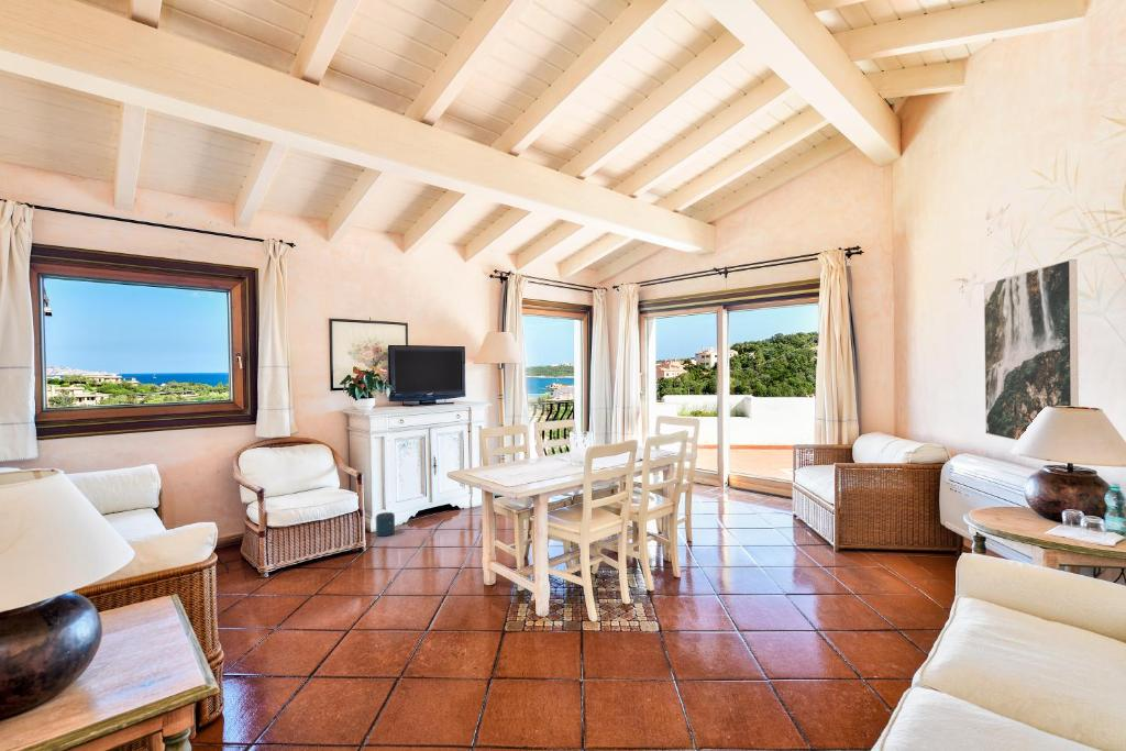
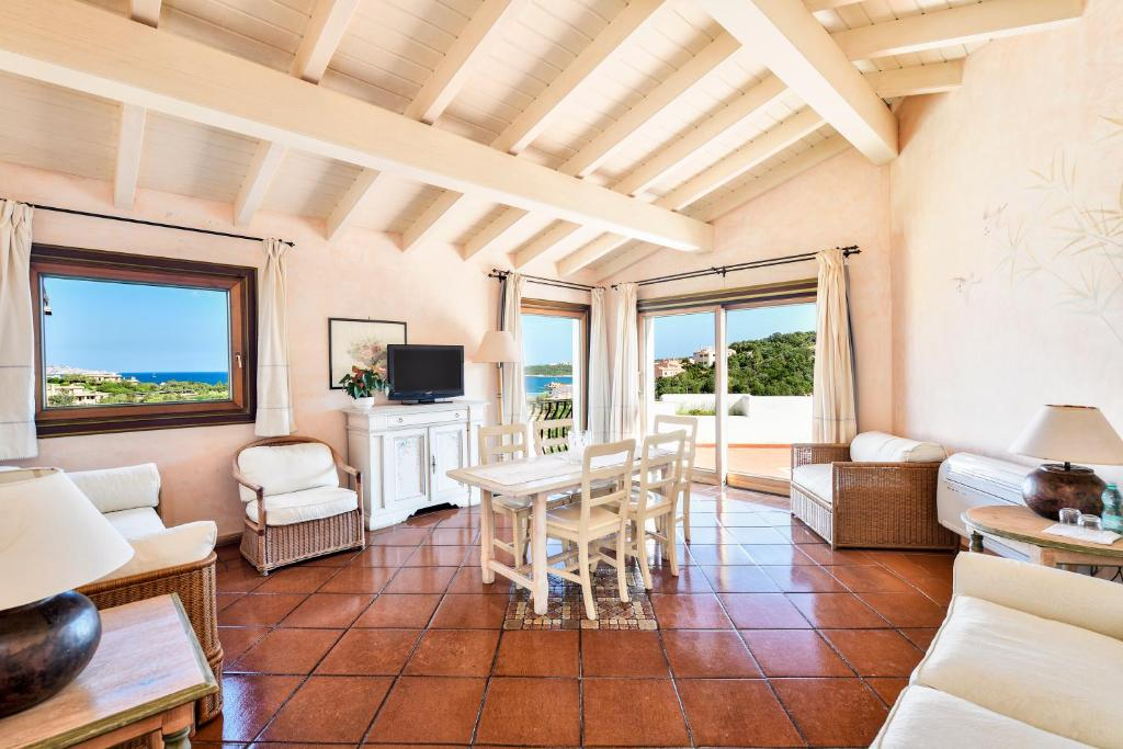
- speaker (385, 523)
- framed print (1025, 357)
